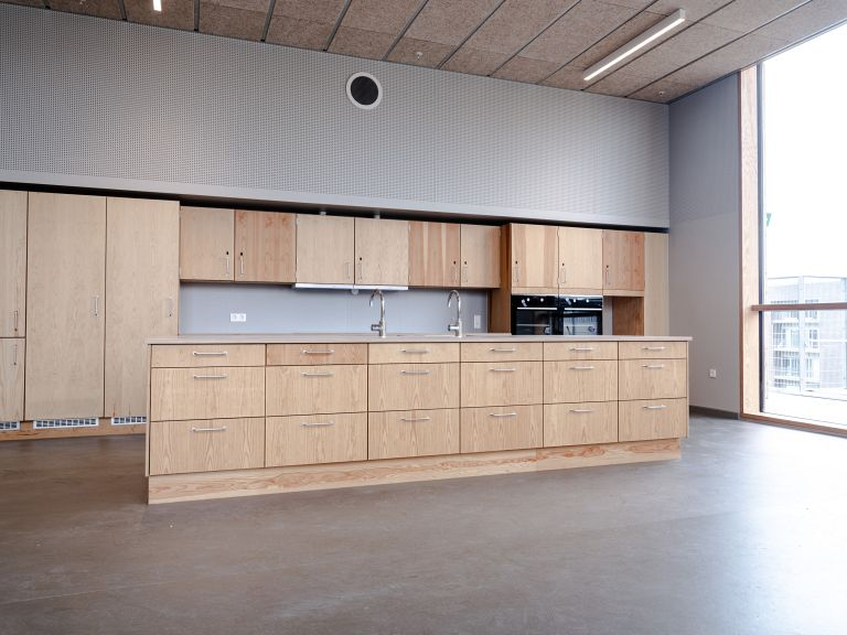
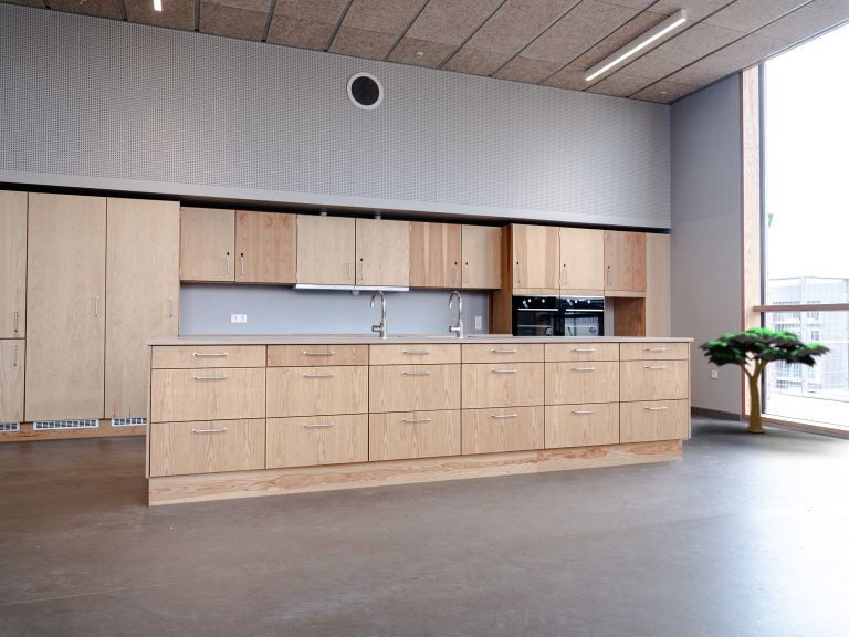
+ tree (758, 376)
